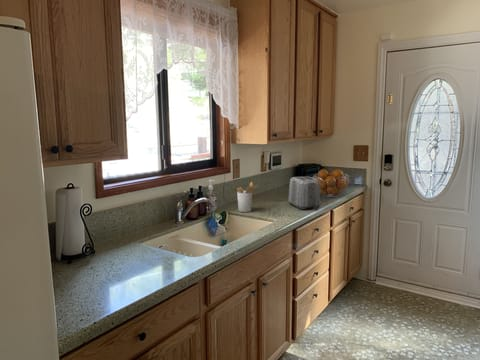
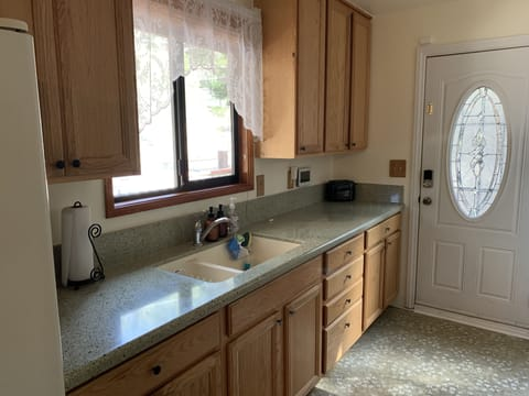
- toaster (304, 192)
- utensil holder (247, 197)
- fruit basket (330, 182)
